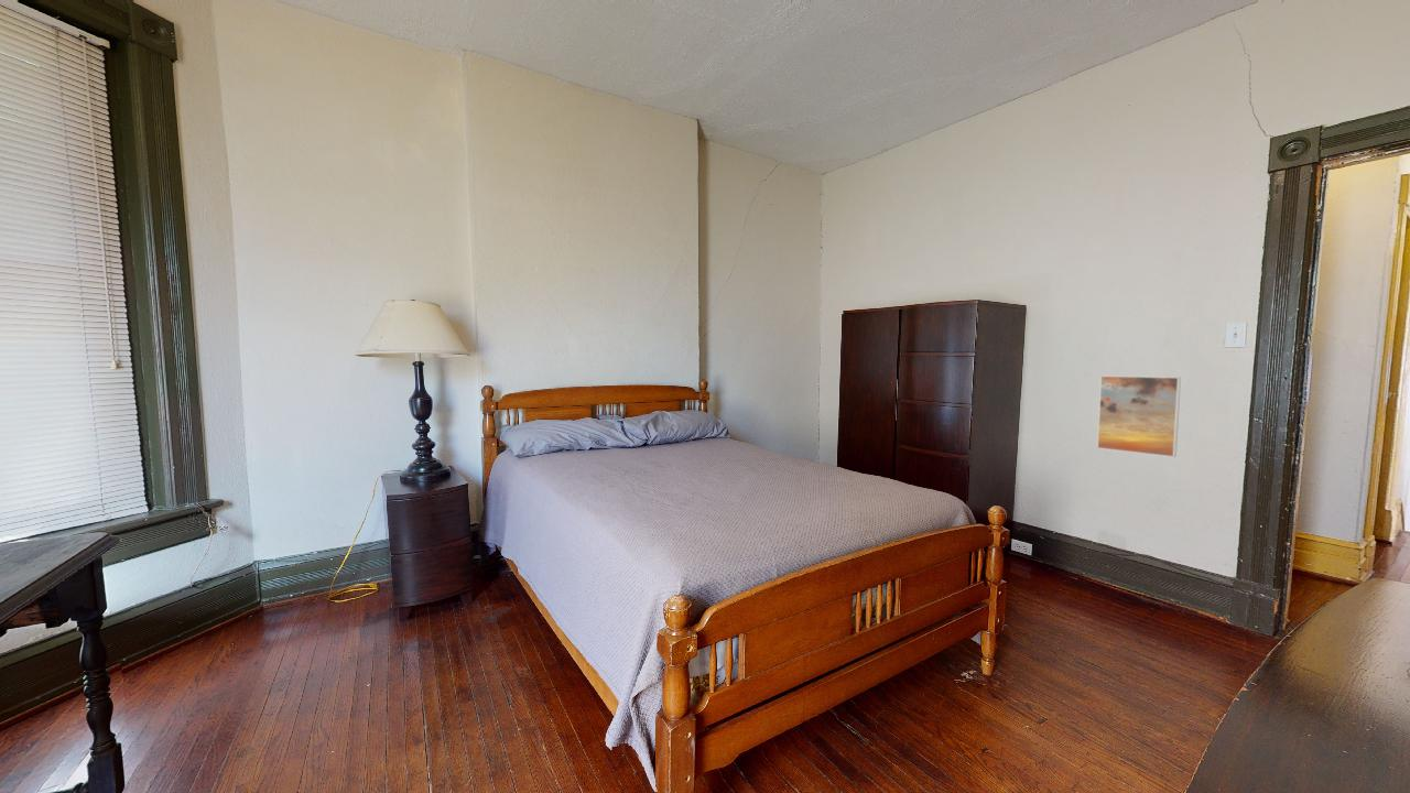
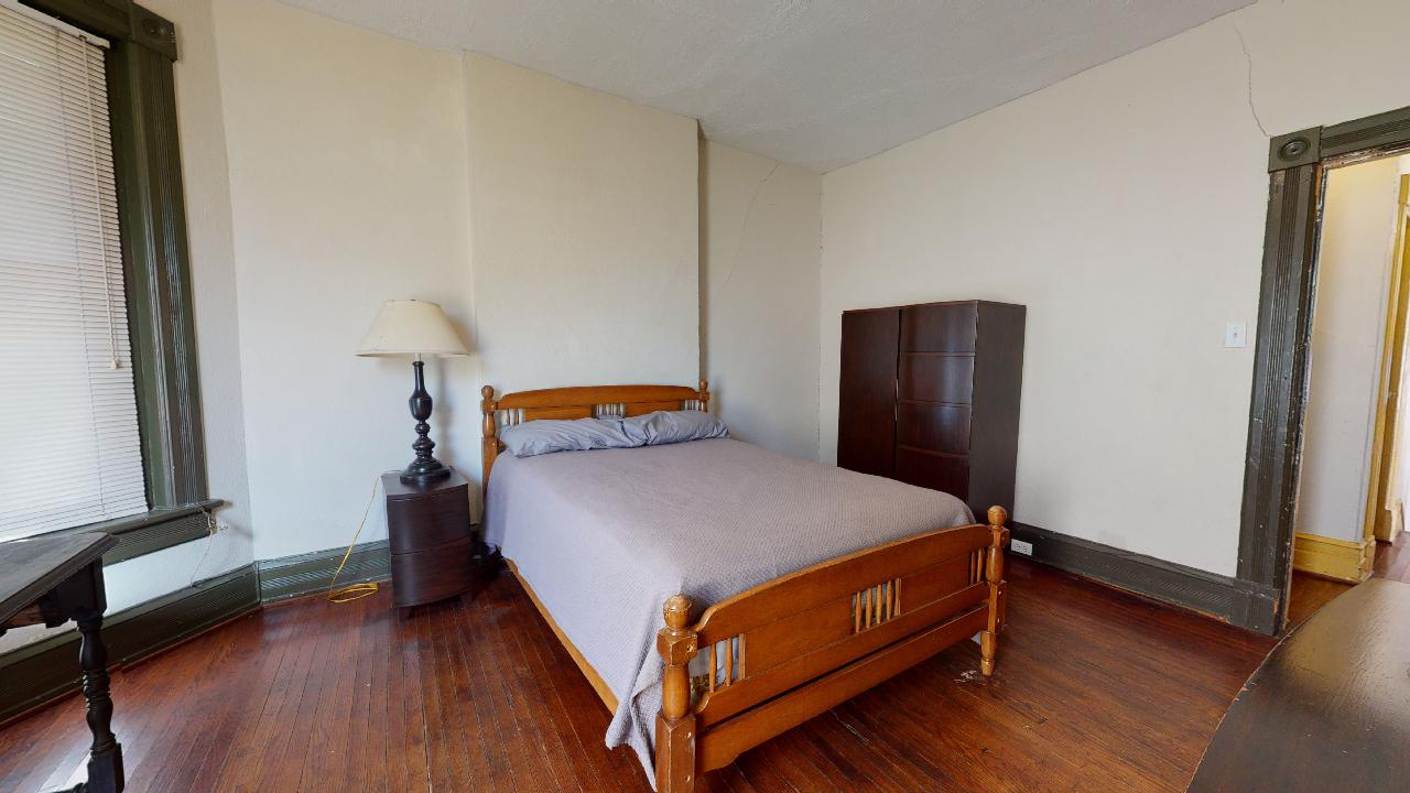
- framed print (1137, 414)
